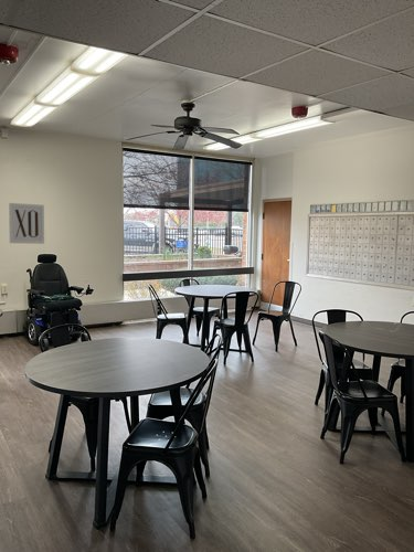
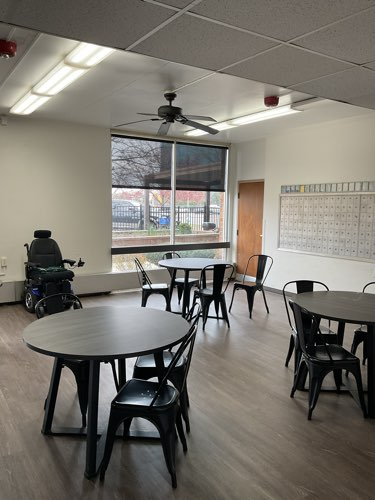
- wall art (26, 223)
